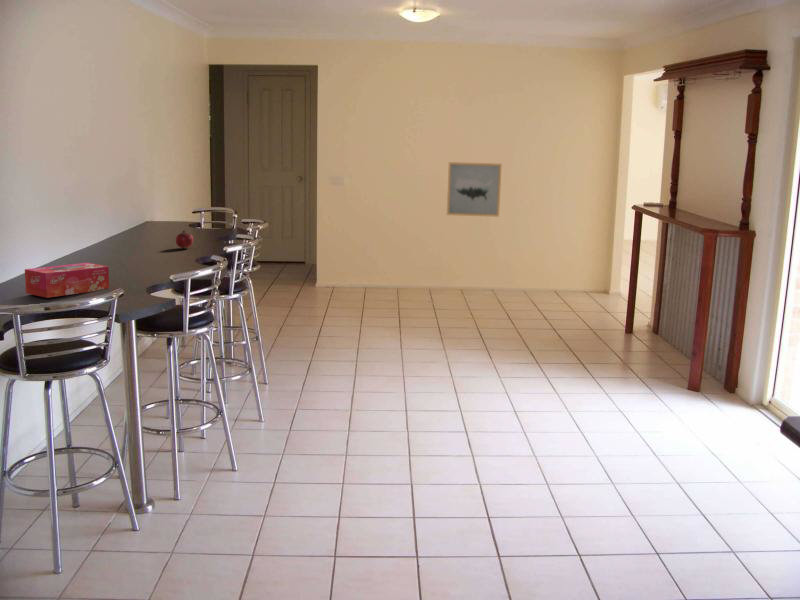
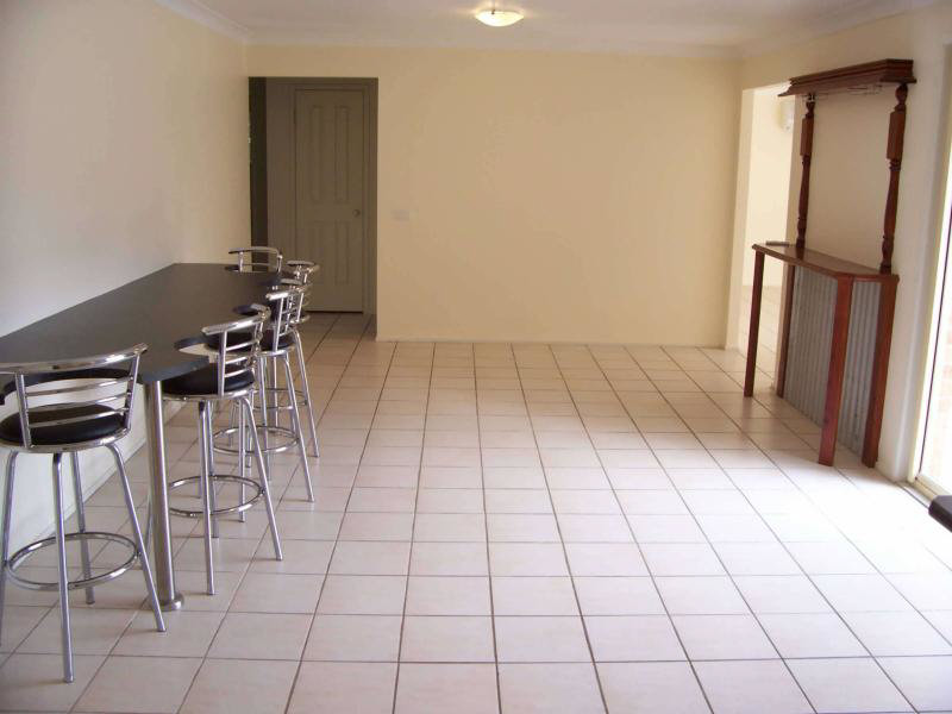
- wall art (473, 189)
- fruit (184, 239)
- tissue box (67, 279)
